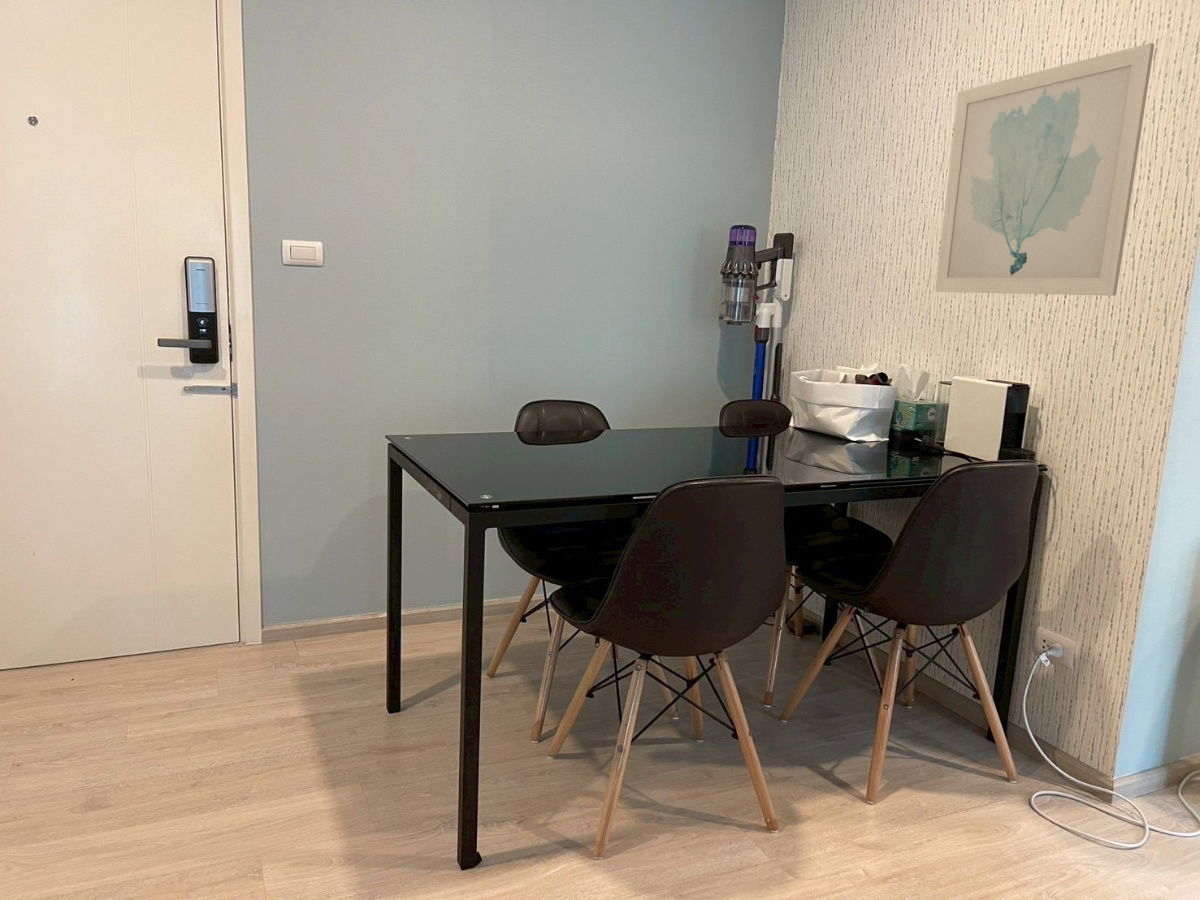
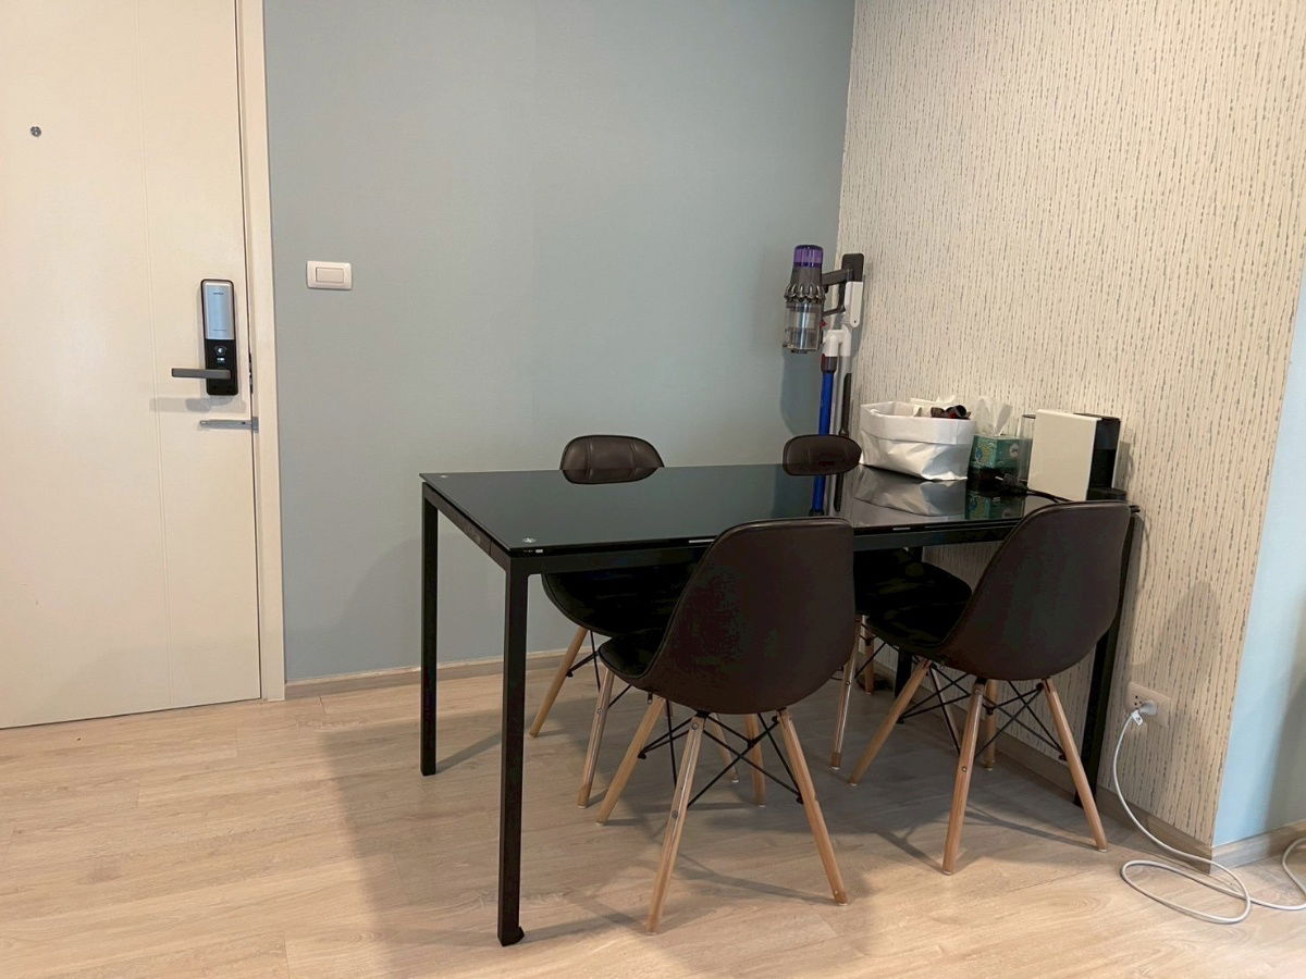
- wall art (1030, 184)
